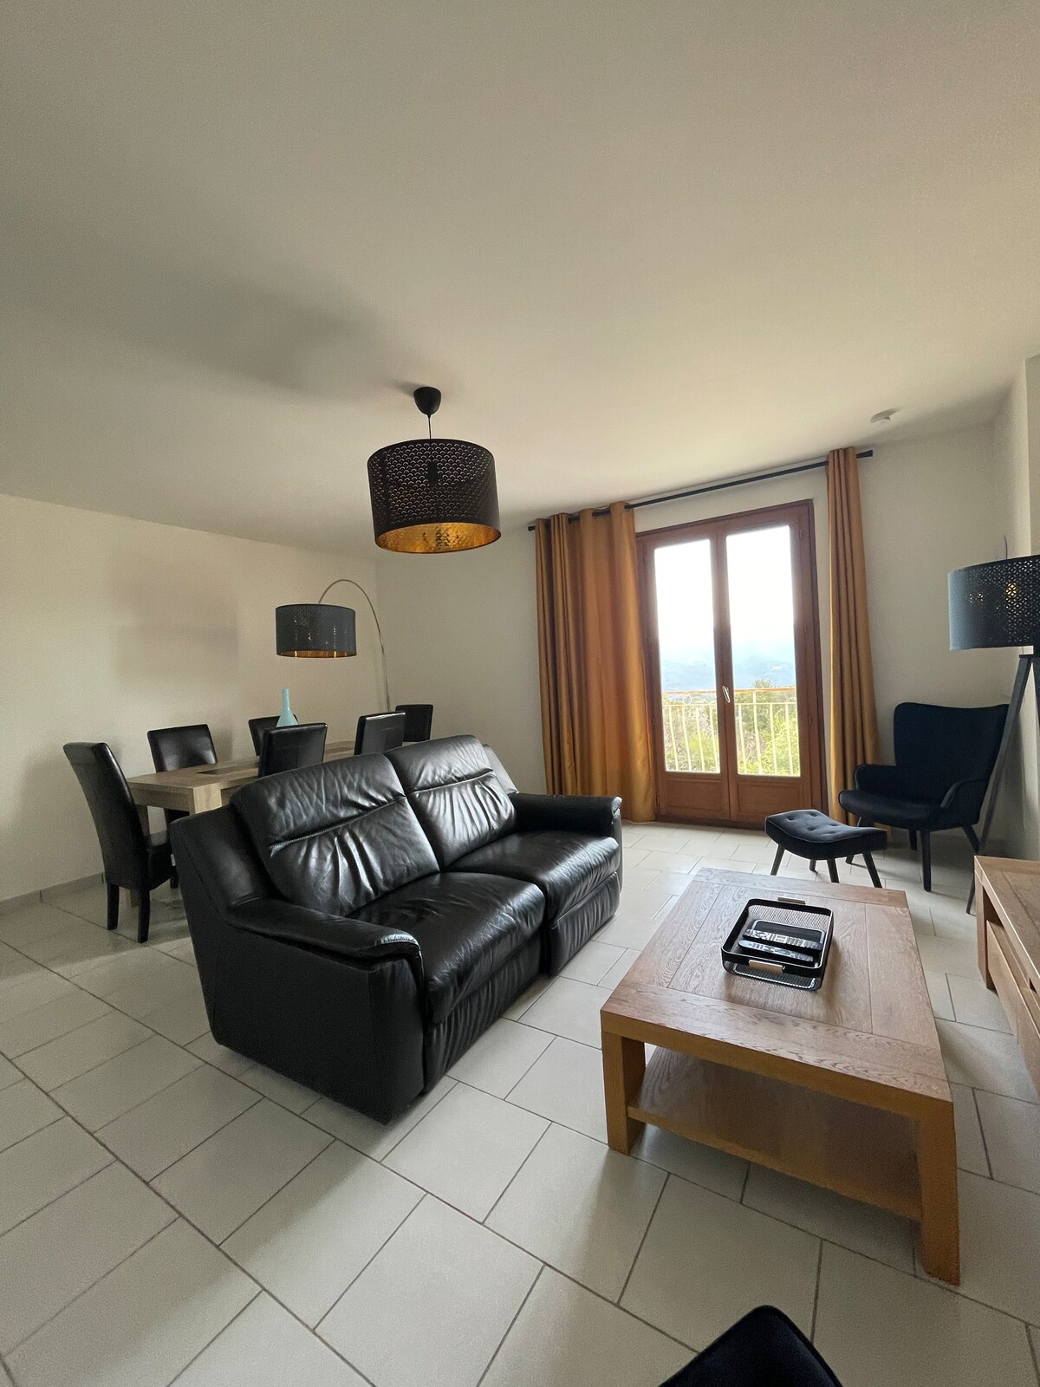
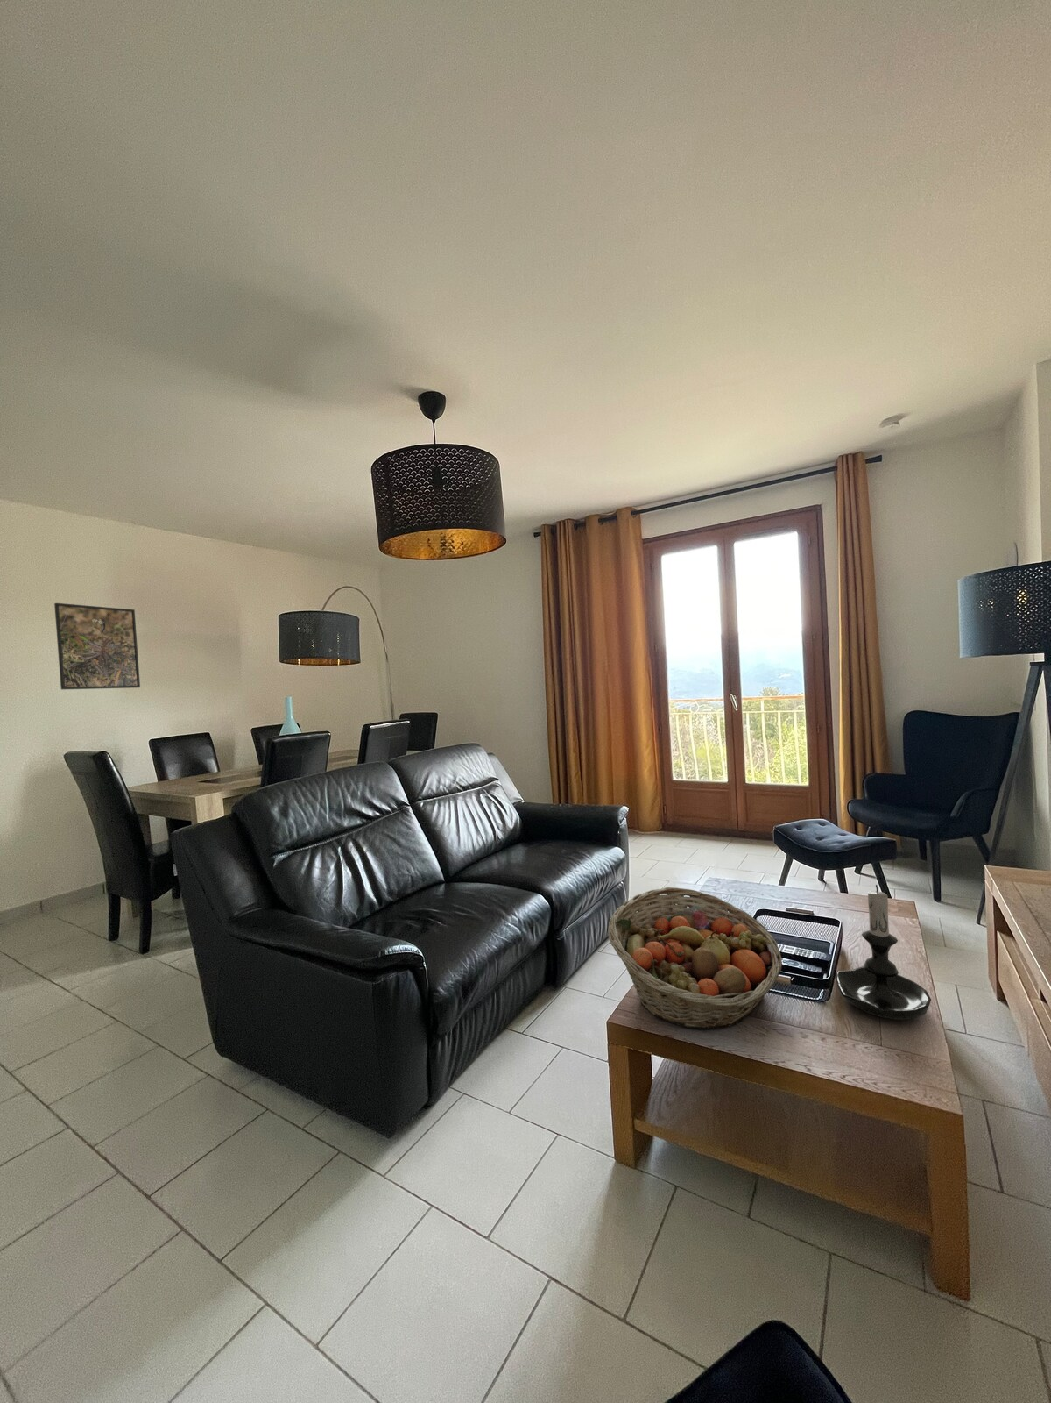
+ candle holder (877, 942)
+ fruit basket (693, 951)
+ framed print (99, 647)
